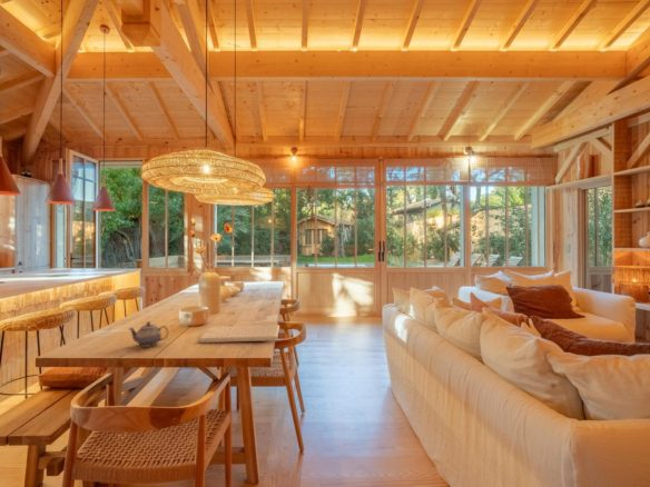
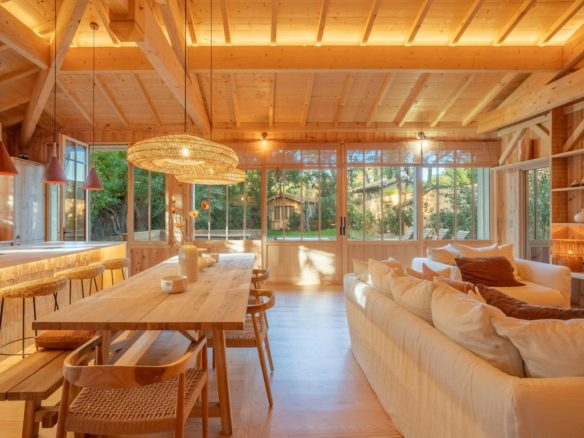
- teapot (148, 332)
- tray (242, 332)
